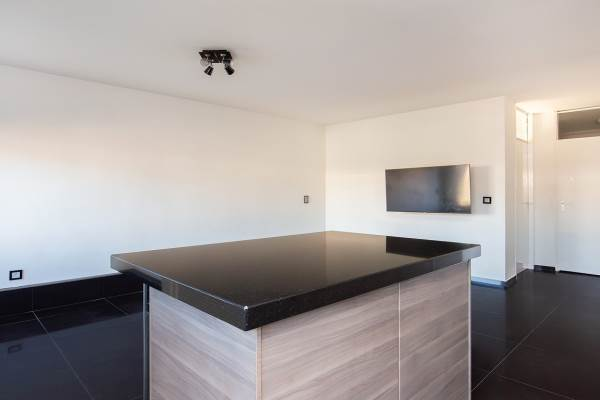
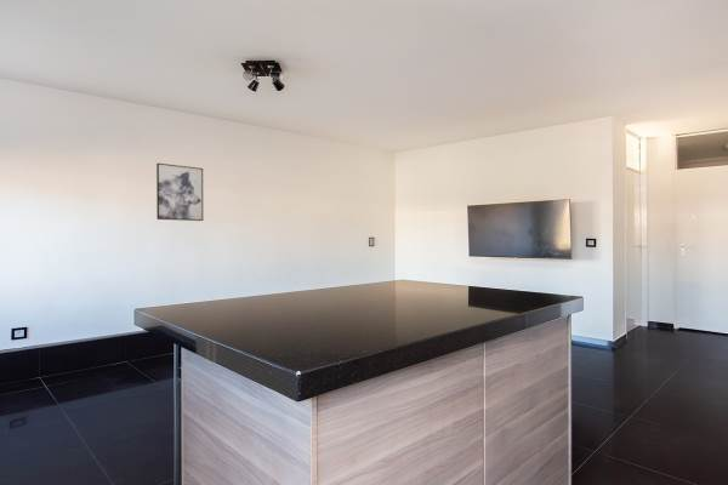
+ wall art (180, 193)
